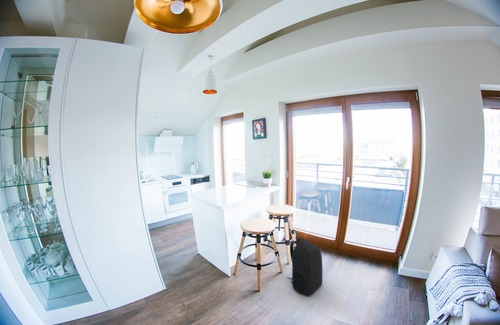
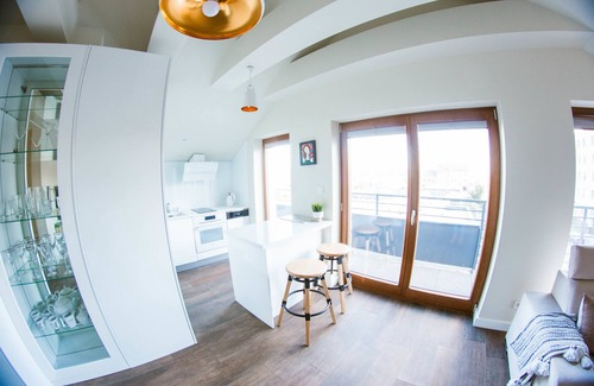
- backpack (303, 261)
